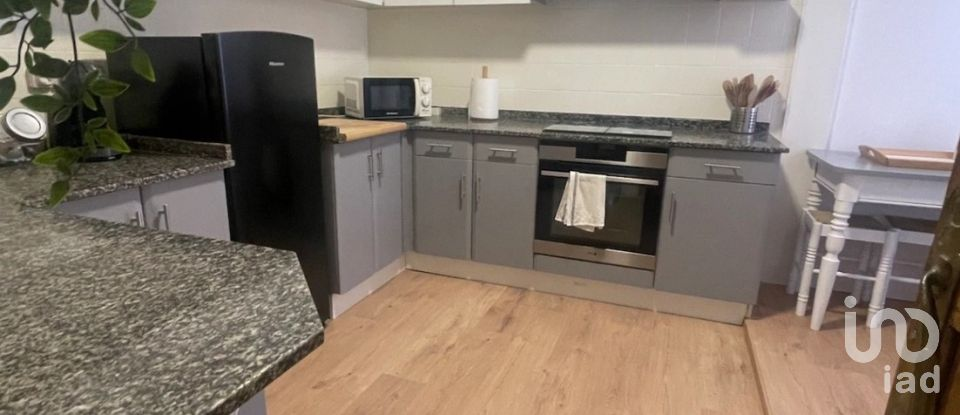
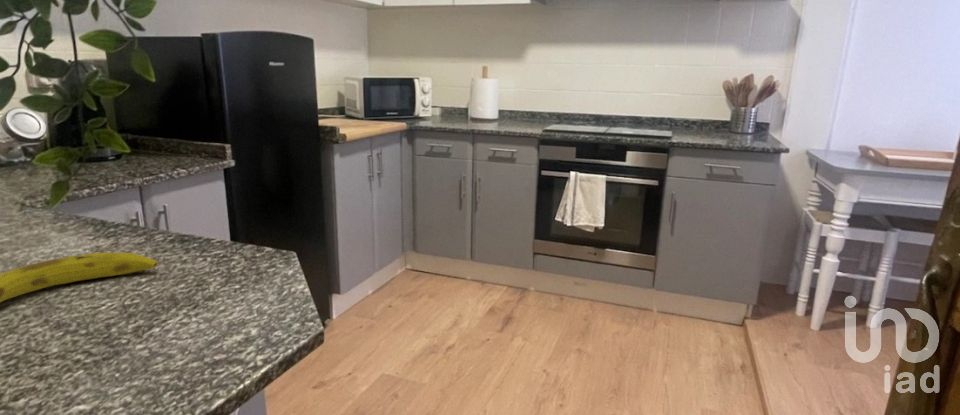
+ fruit (71, 276)
